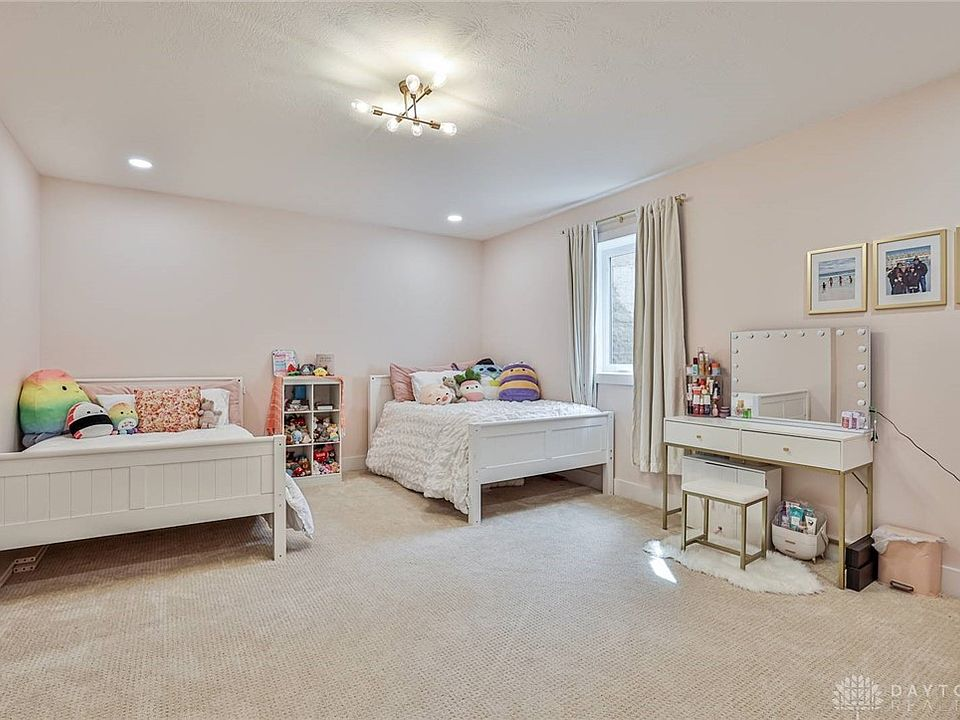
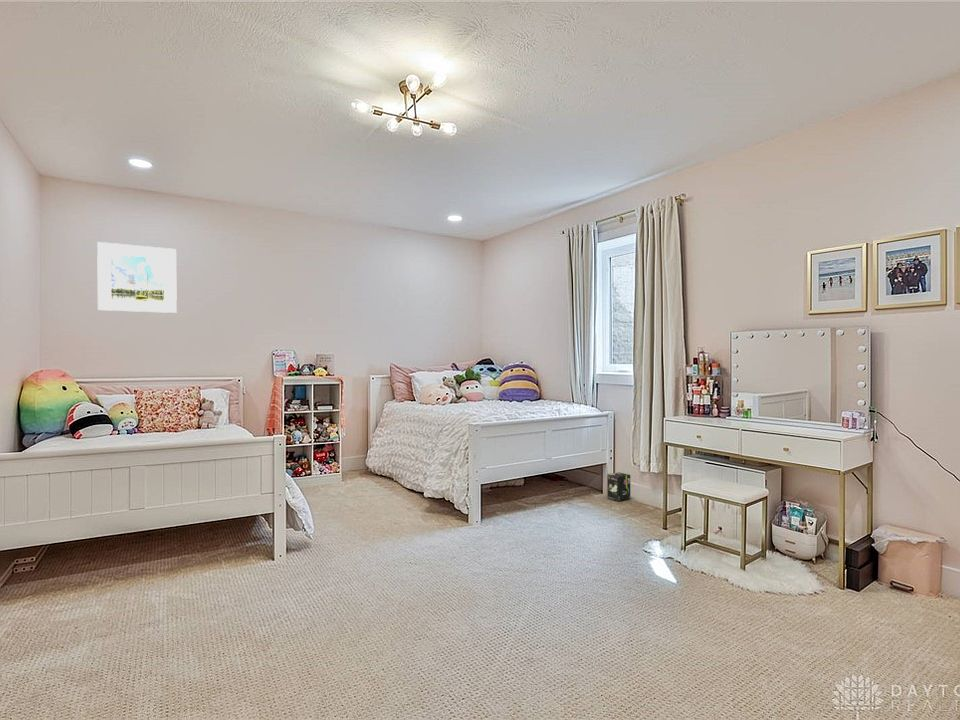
+ box (618, 486)
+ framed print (138, 278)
